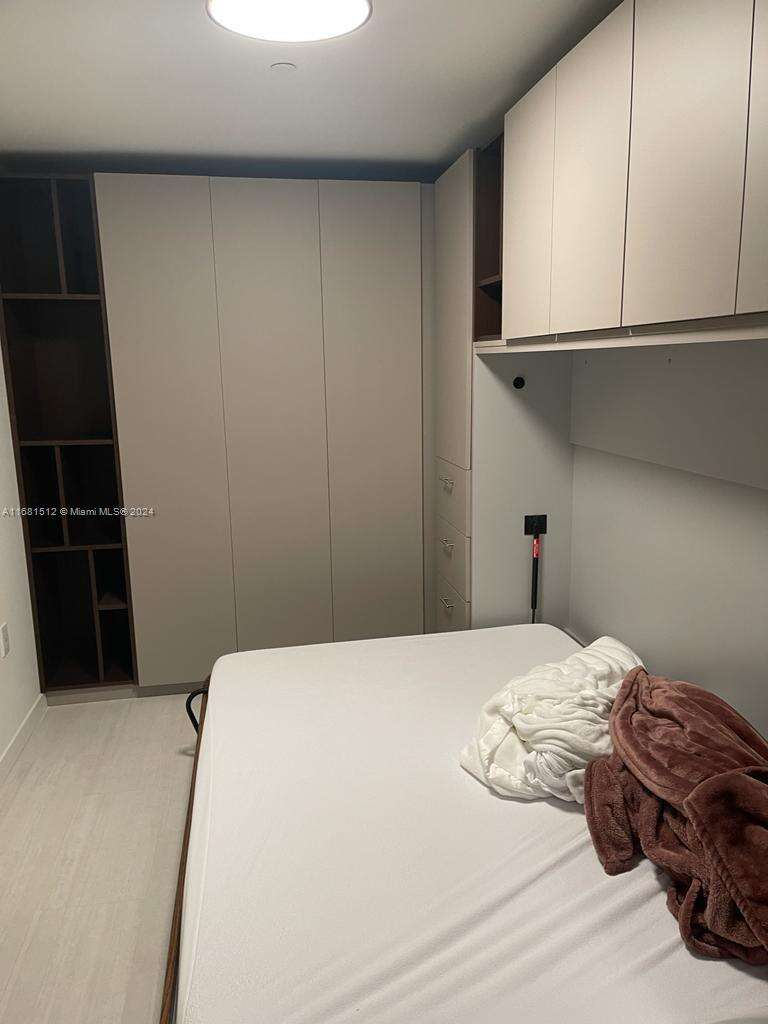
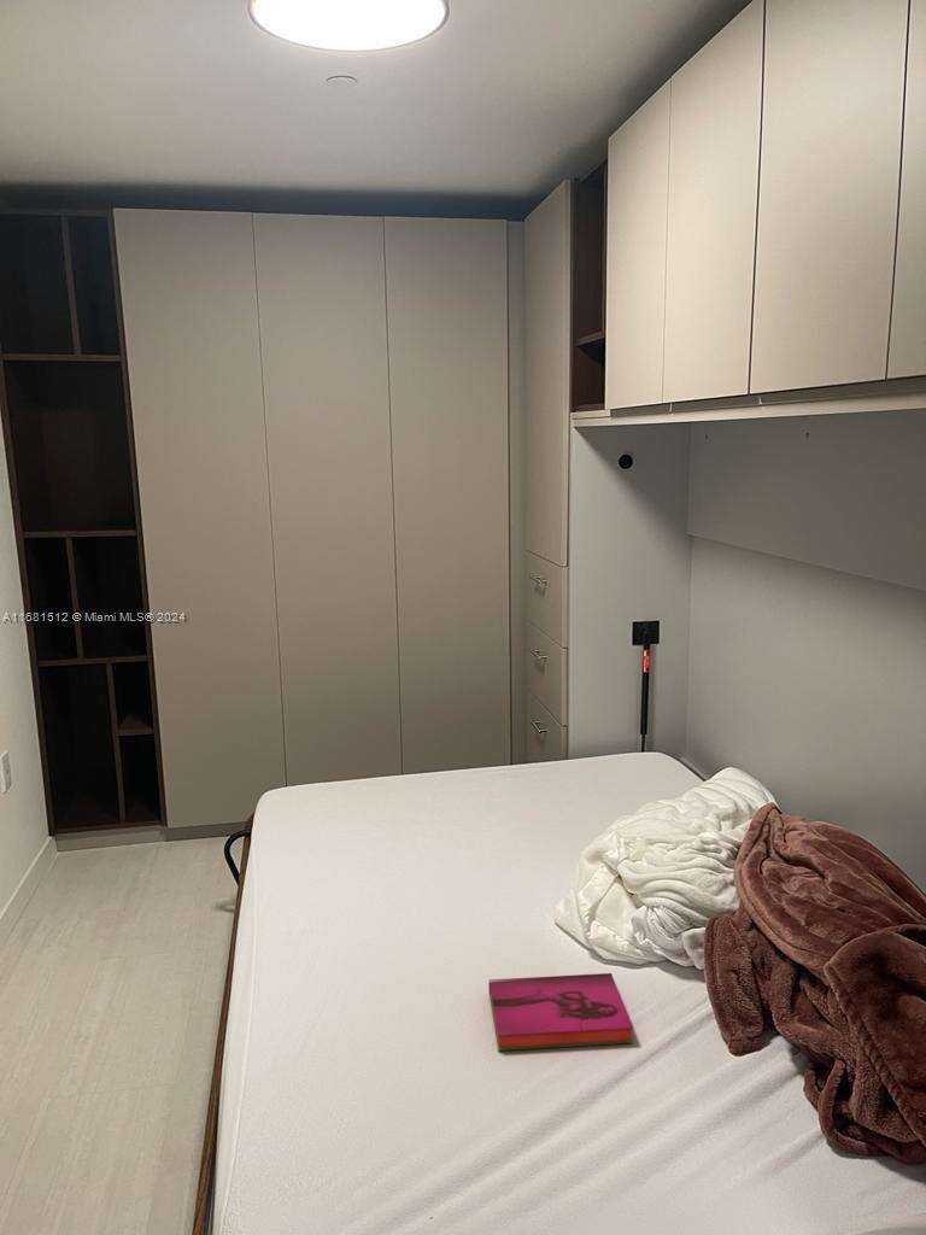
+ hardback book (557, 1008)
